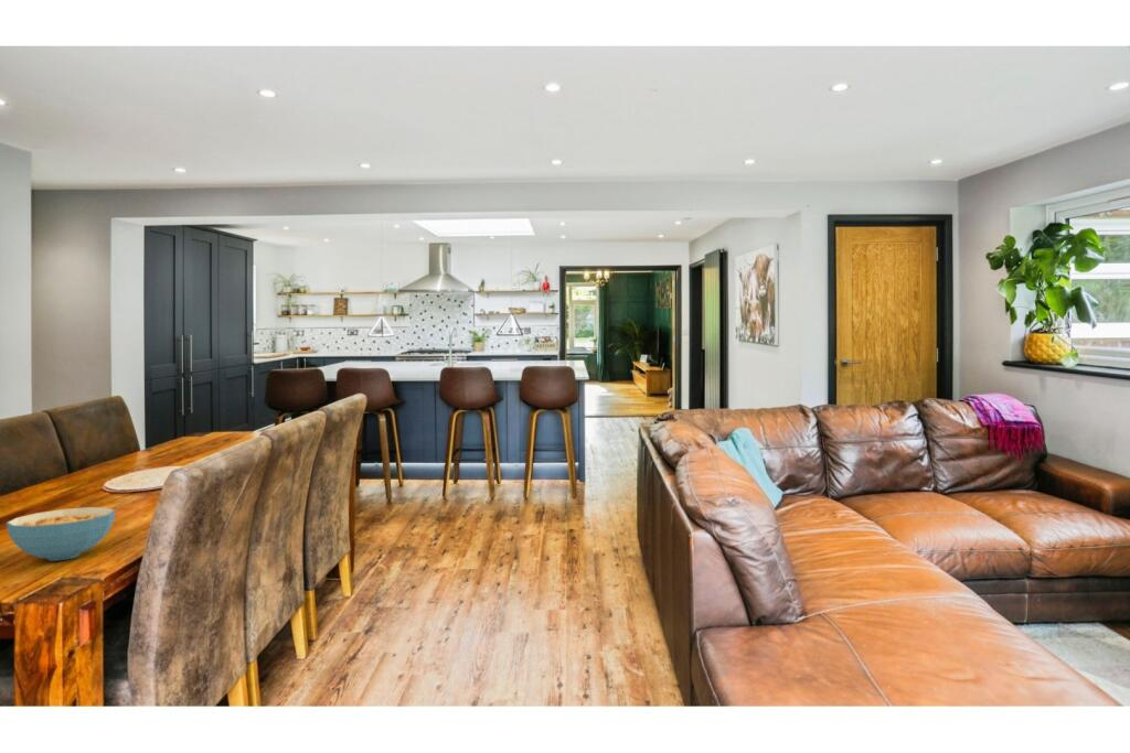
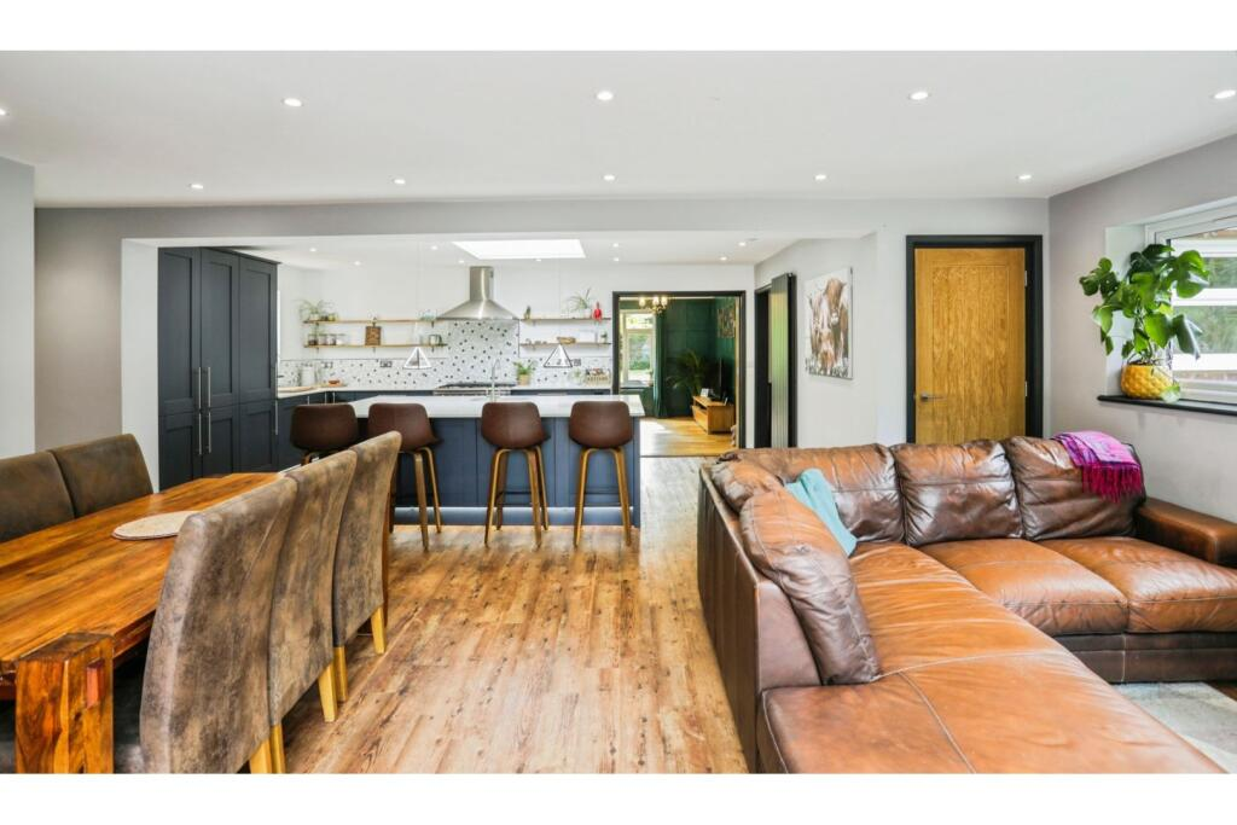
- cereal bowl (63, 536)
